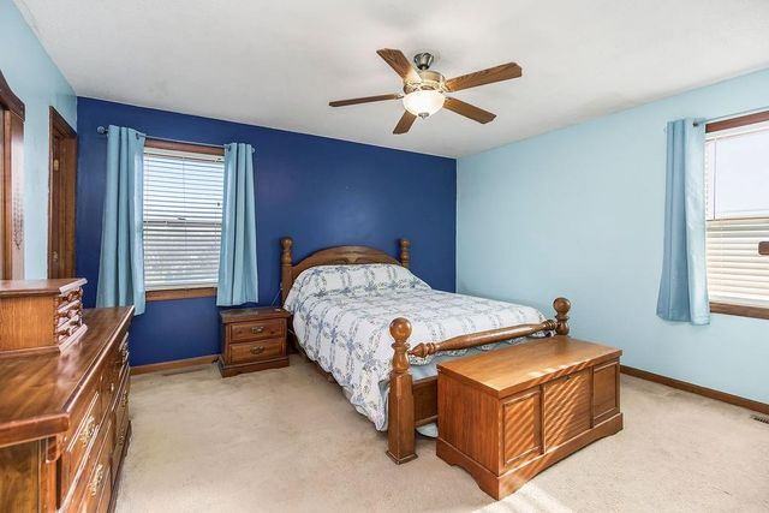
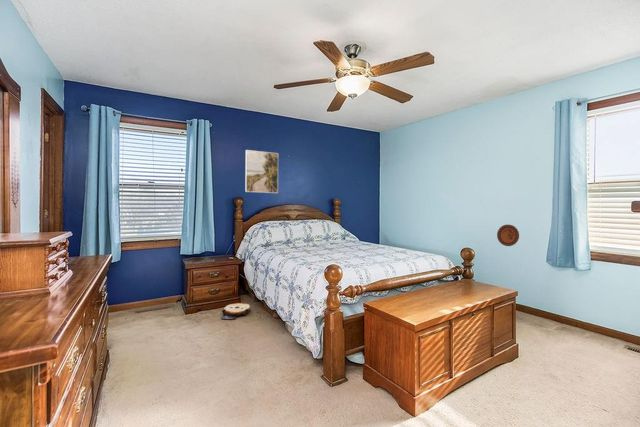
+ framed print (262, 172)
+ plush toy (235, 309)
+ decorative plate (508, 235)
